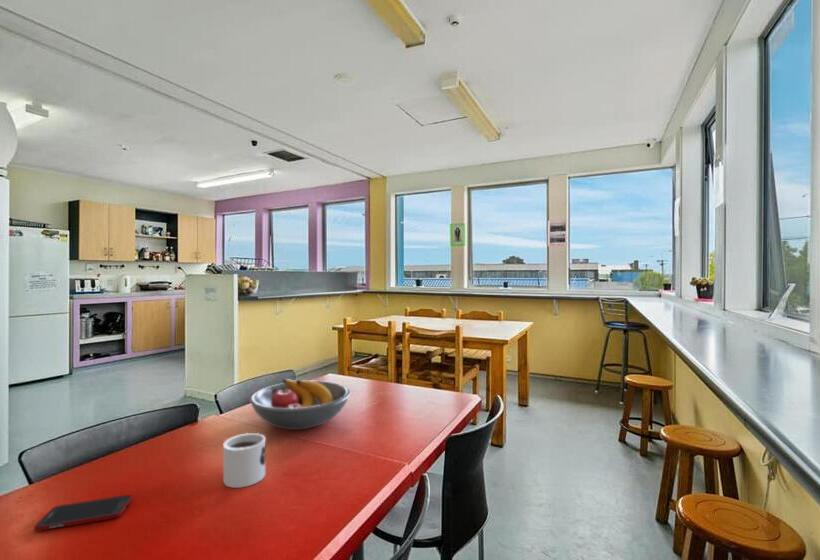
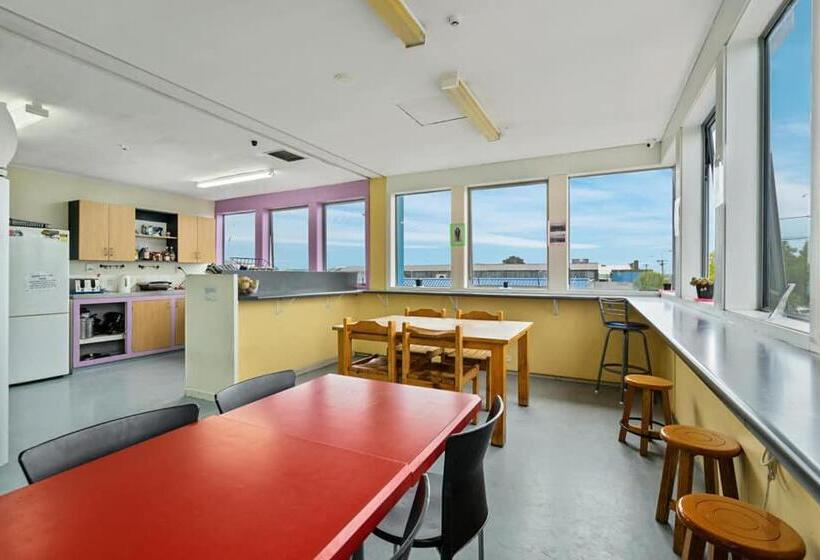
- mug (242, 457)
- cell phone (86, 512)
- fruit bowl (301, 403)
